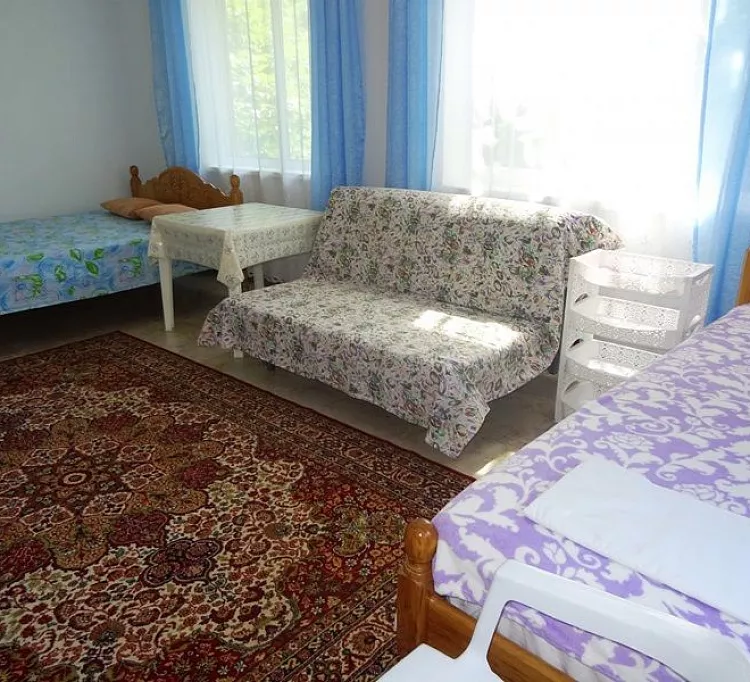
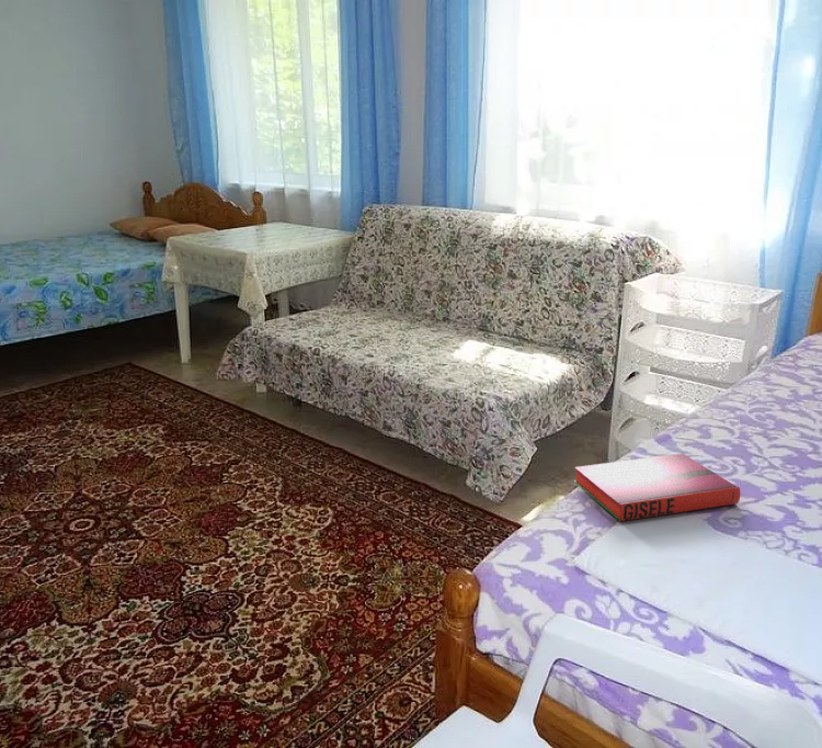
+ hardback book (653, 485)
